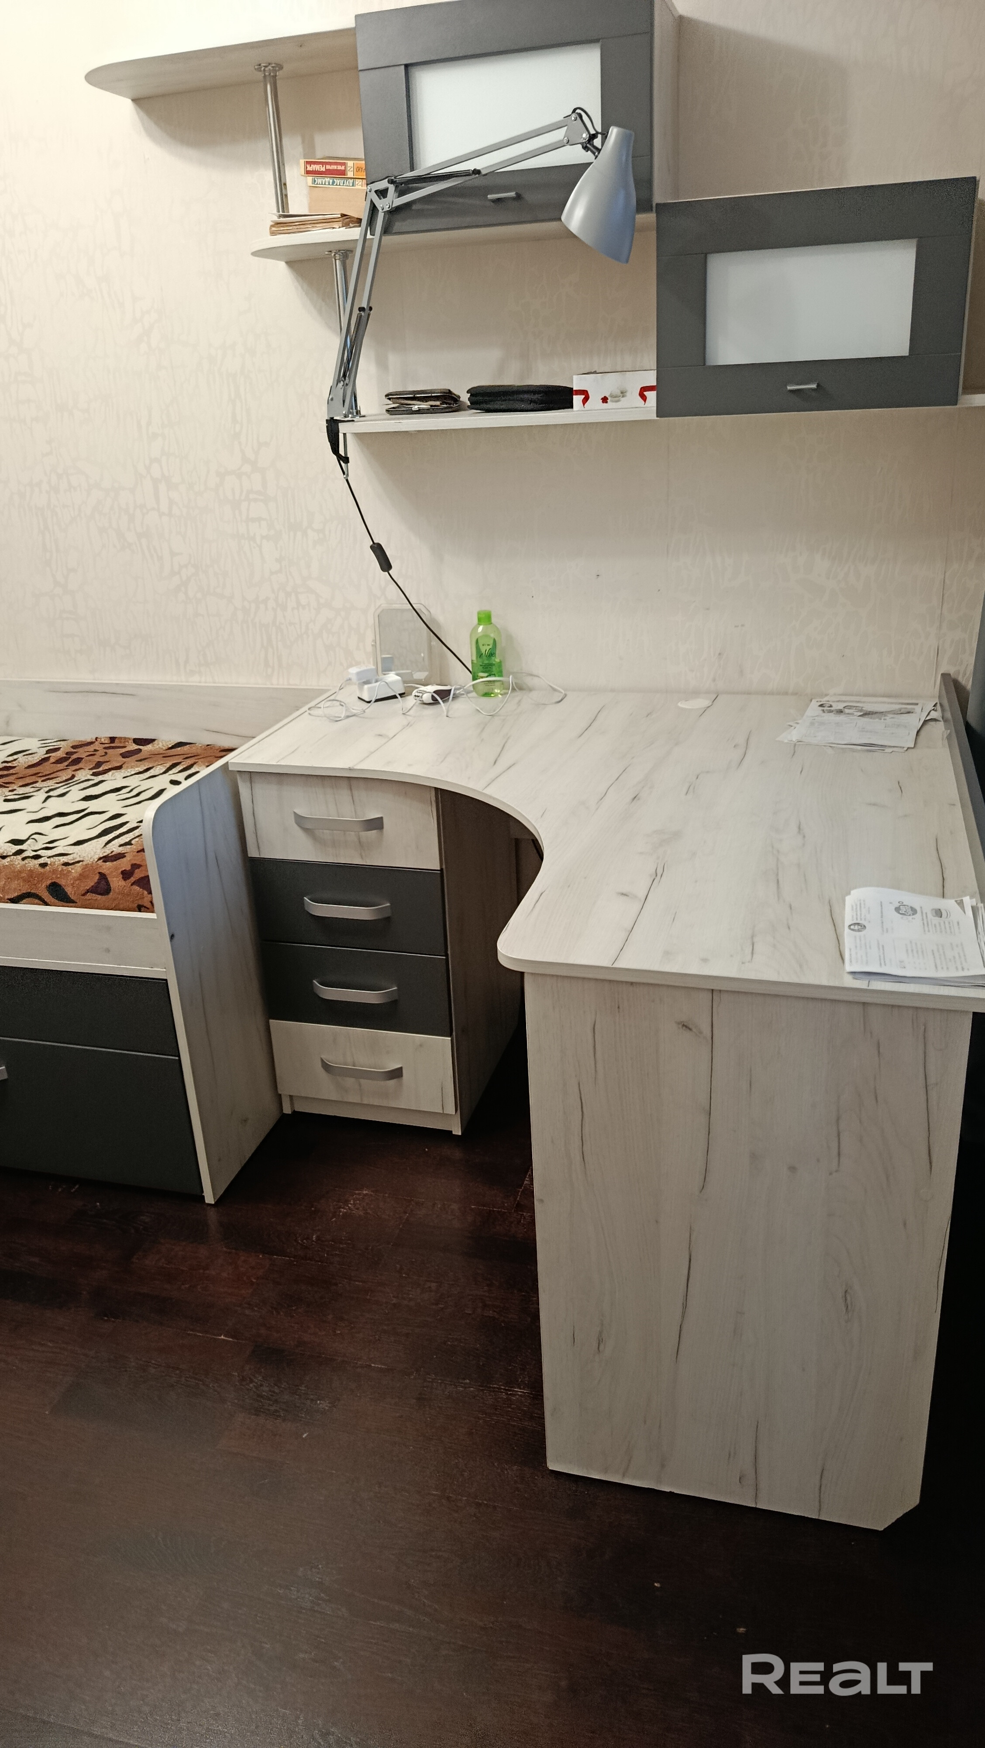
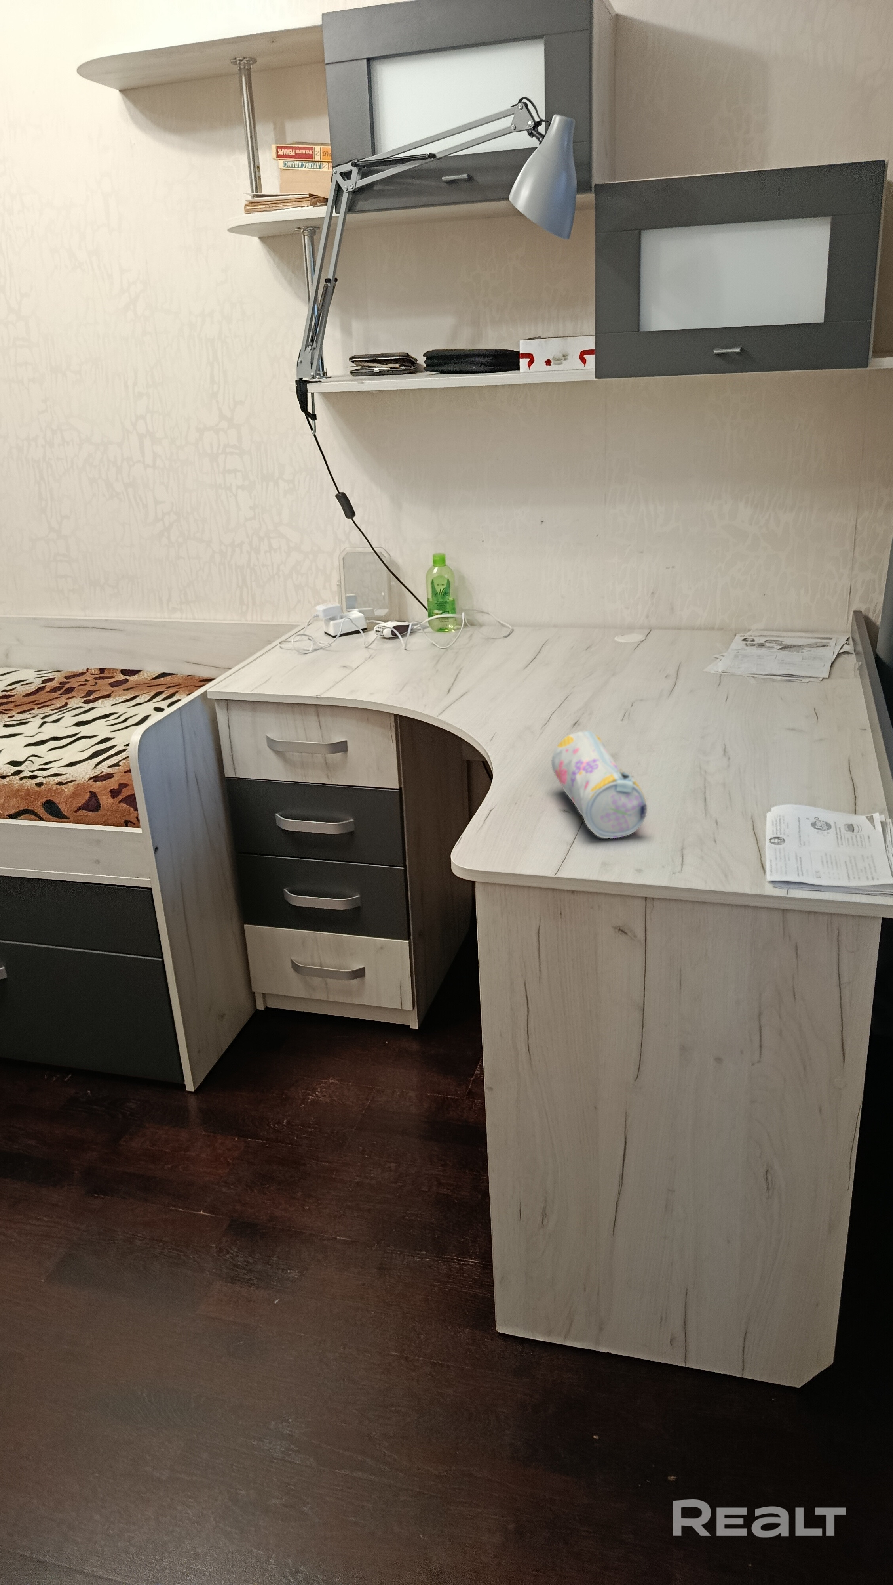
+ pencil case (596, 782)
